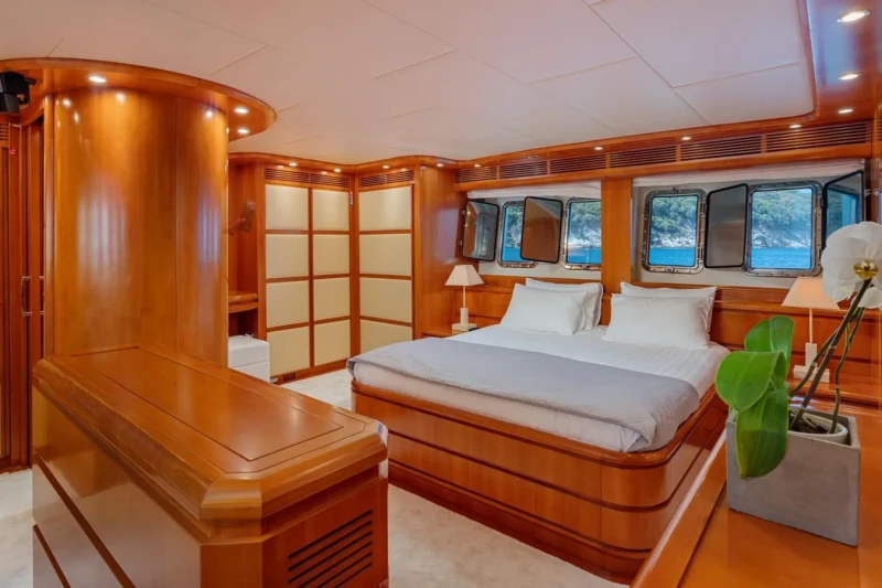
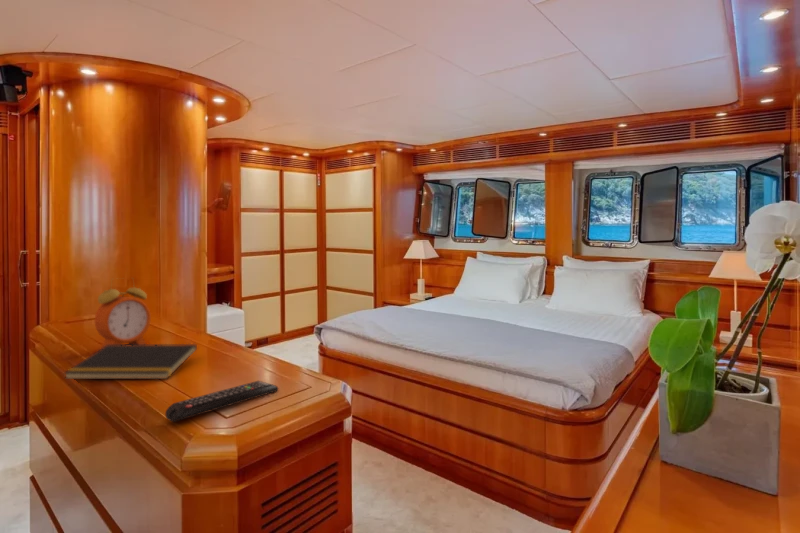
+ alarm clock (123, 312)
+ remote control (226, 398)
+ notepad (135, 360)
